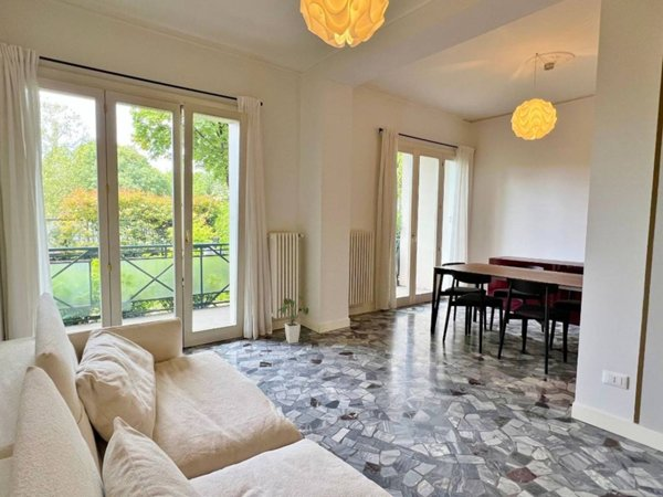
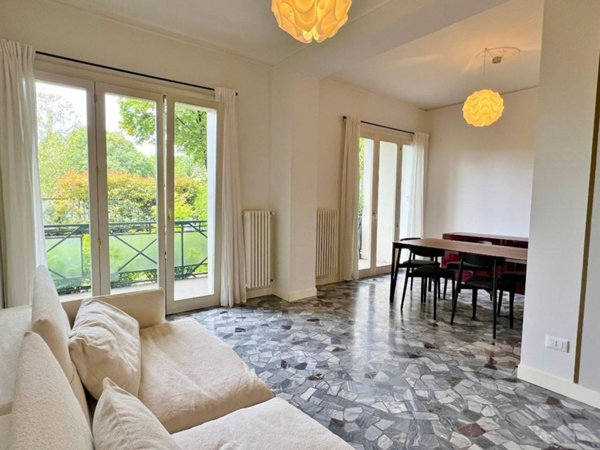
- house plant (295, 318)
